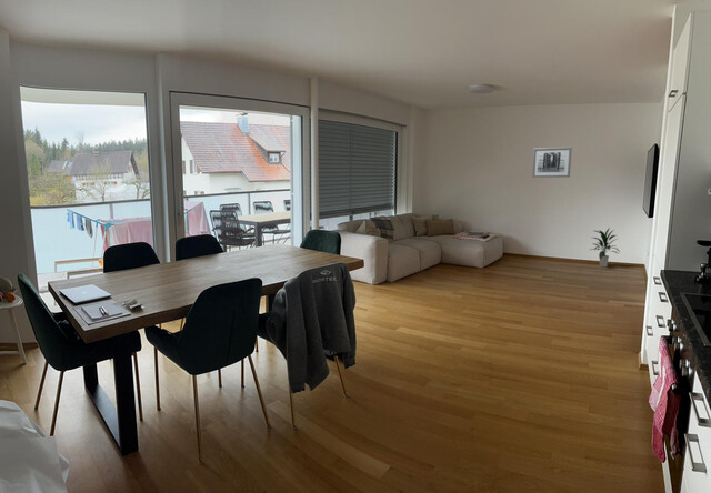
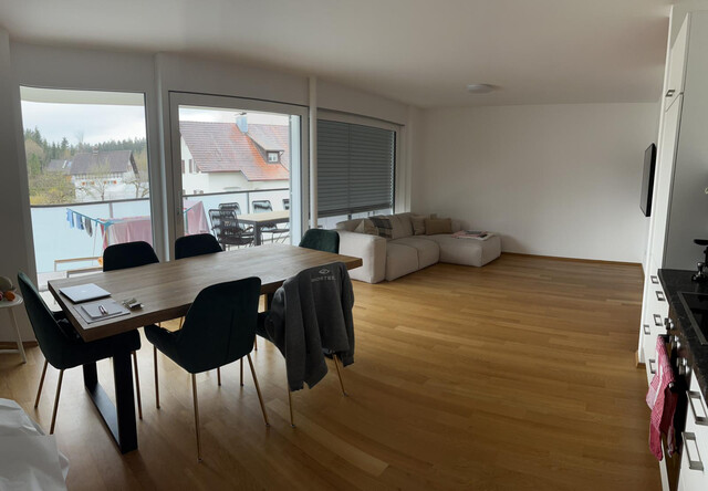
- indoor plant (604, 247)
- wall art (551, 162)
